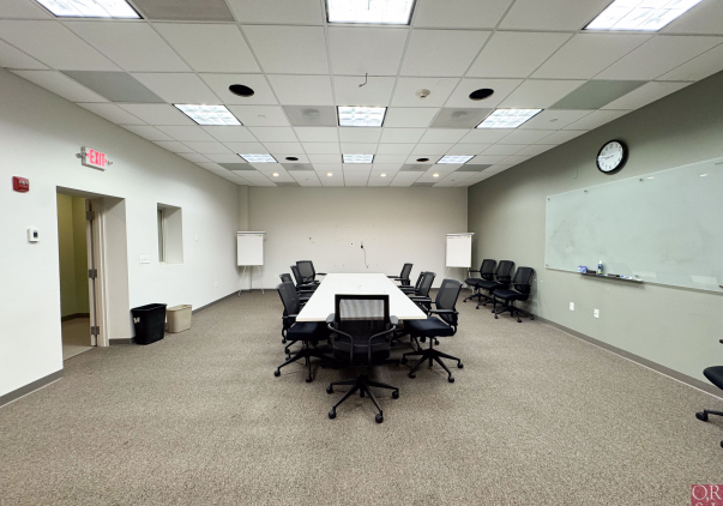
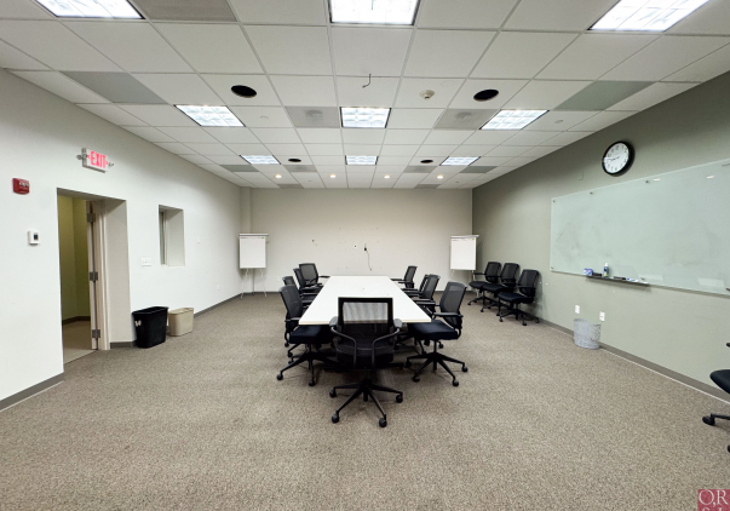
+ waste bin (587, 333)
